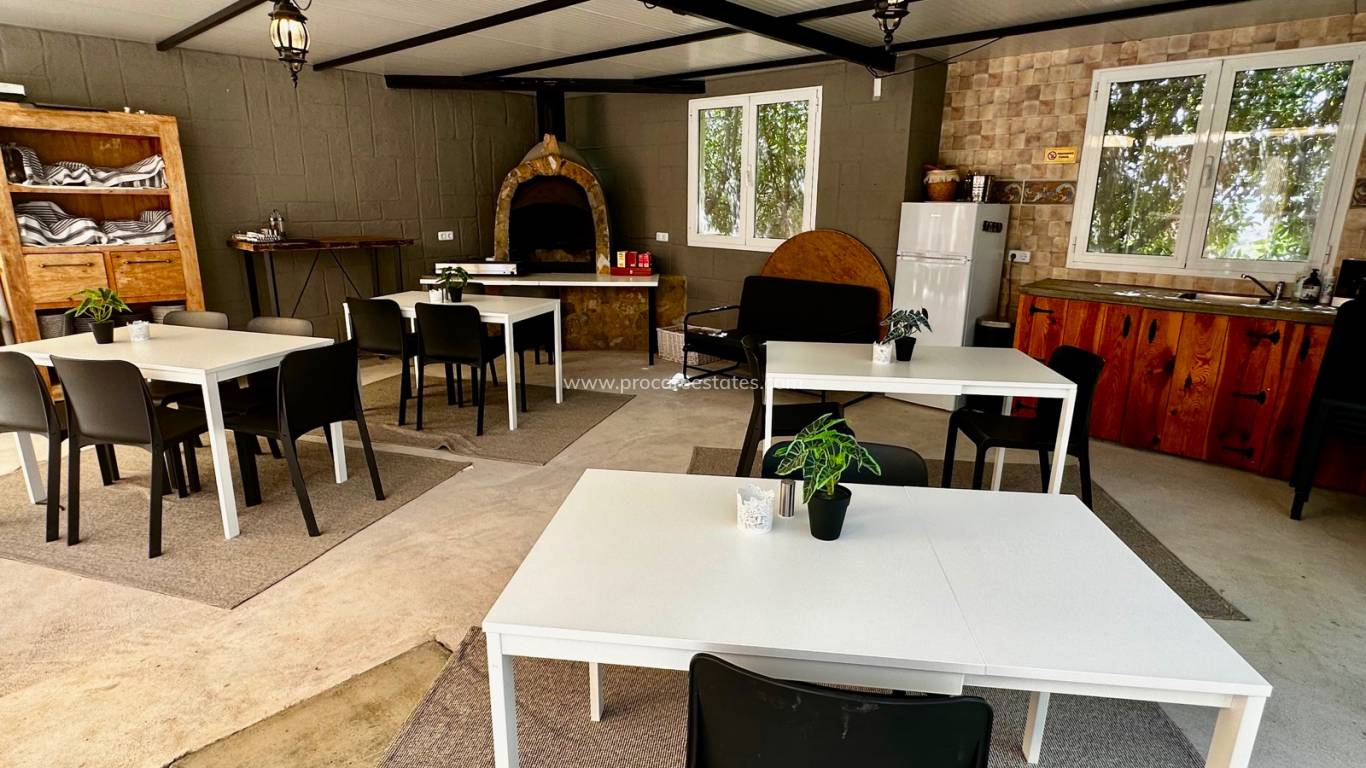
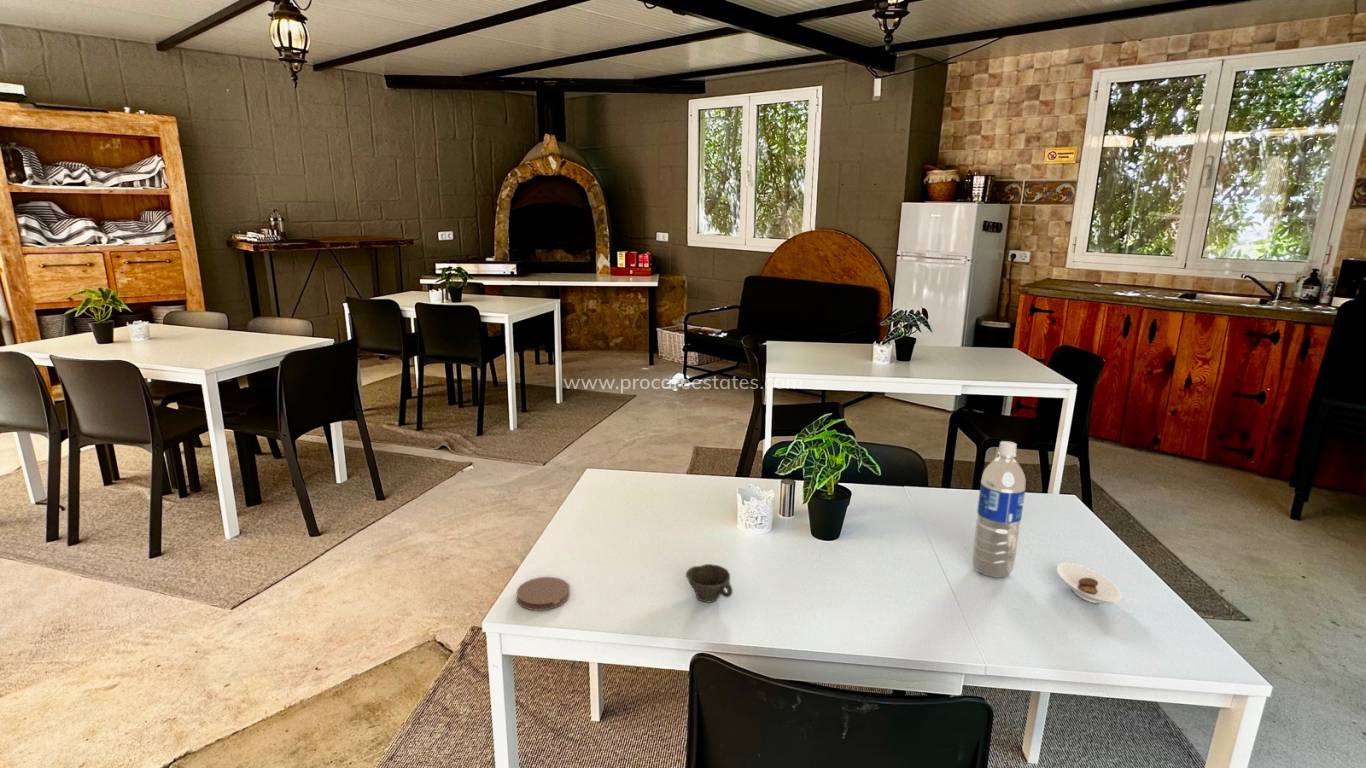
+ cup (709, 586)
+ saucer (1087, 585)
+ water bottle (999, 508)
+ coaster (543, 593)
